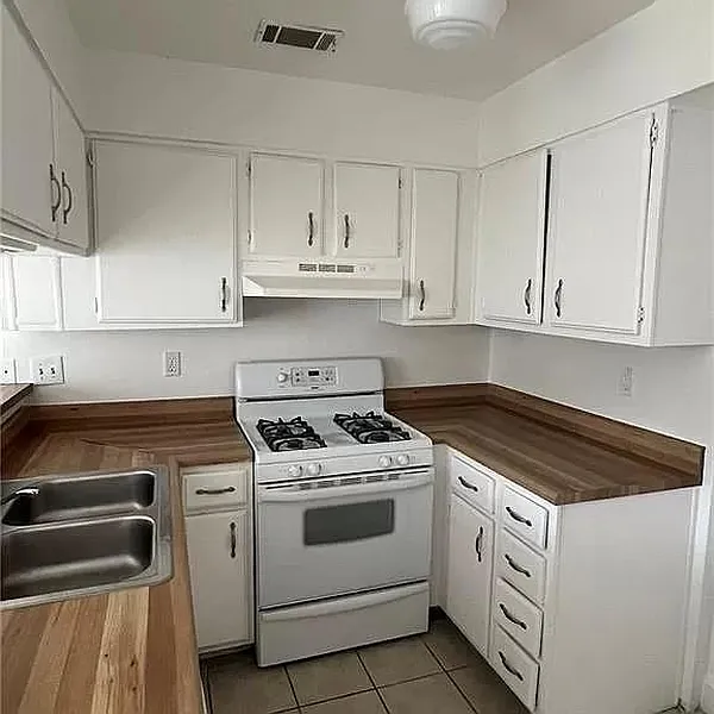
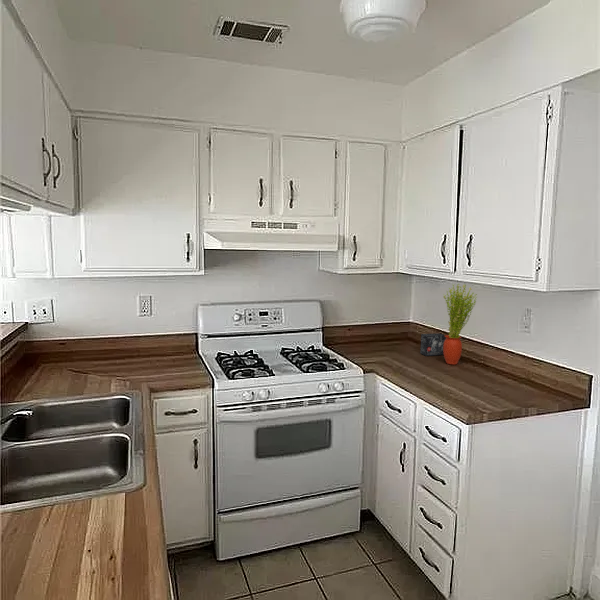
+ small box (432, 344)
+ potted plant (459, 323)
